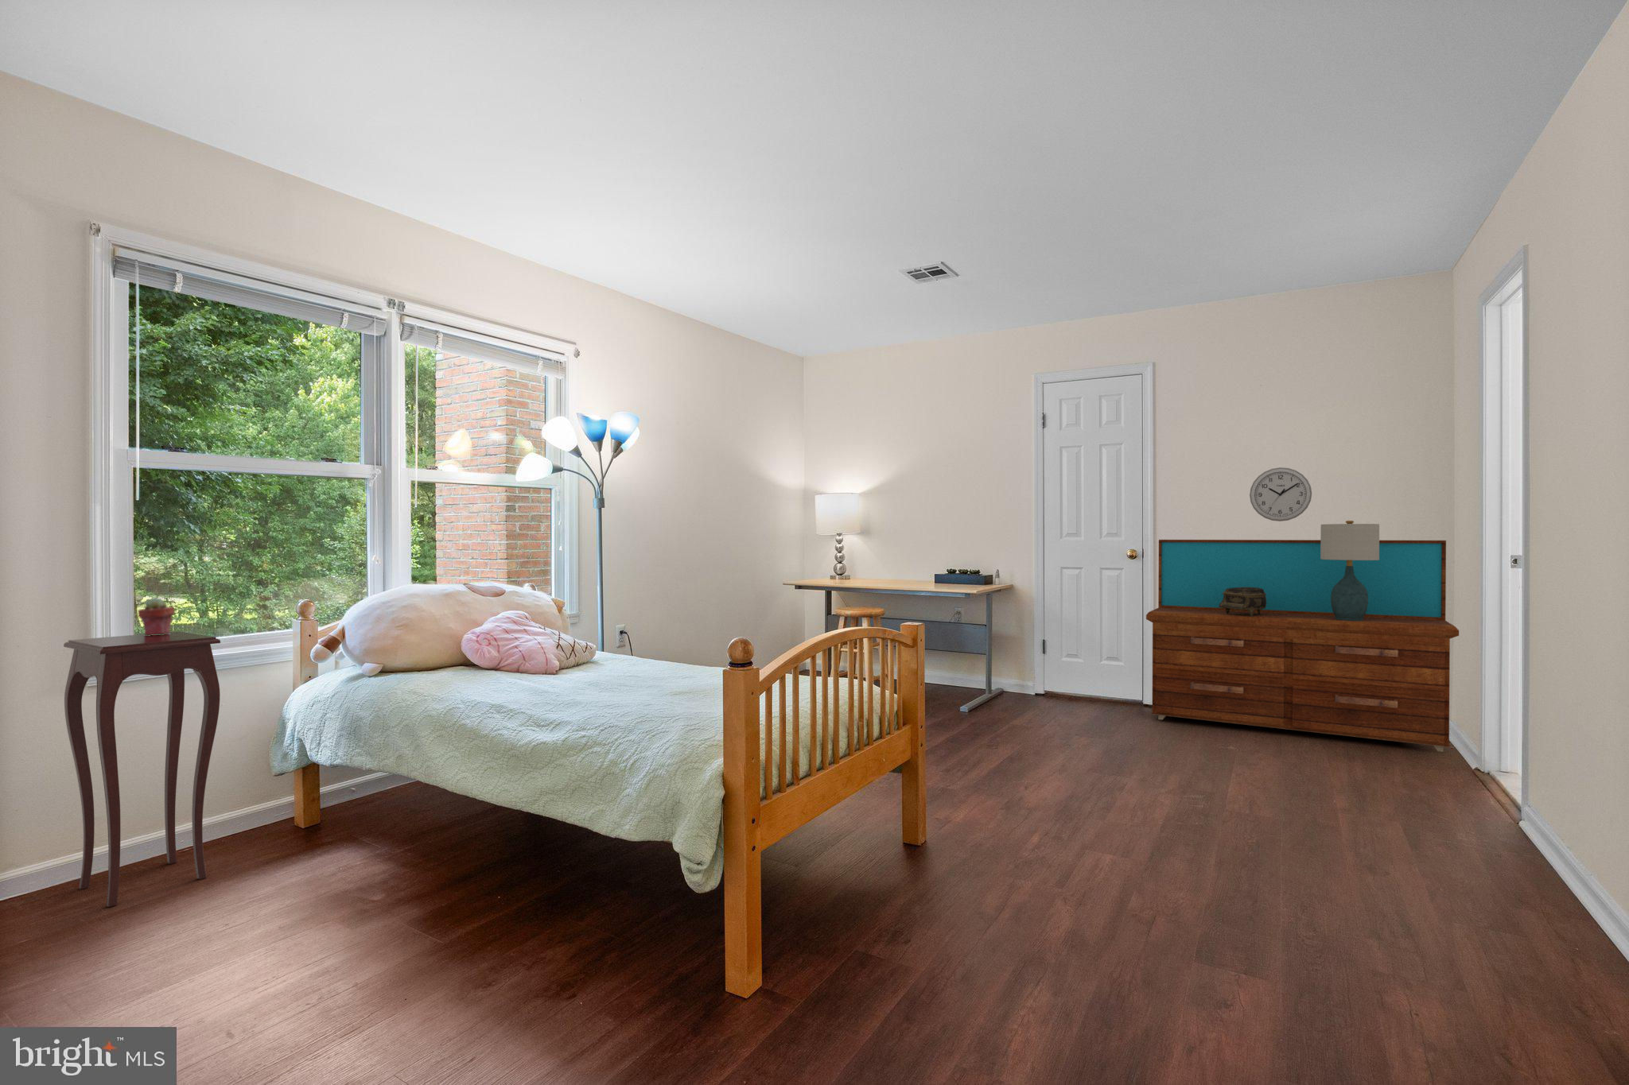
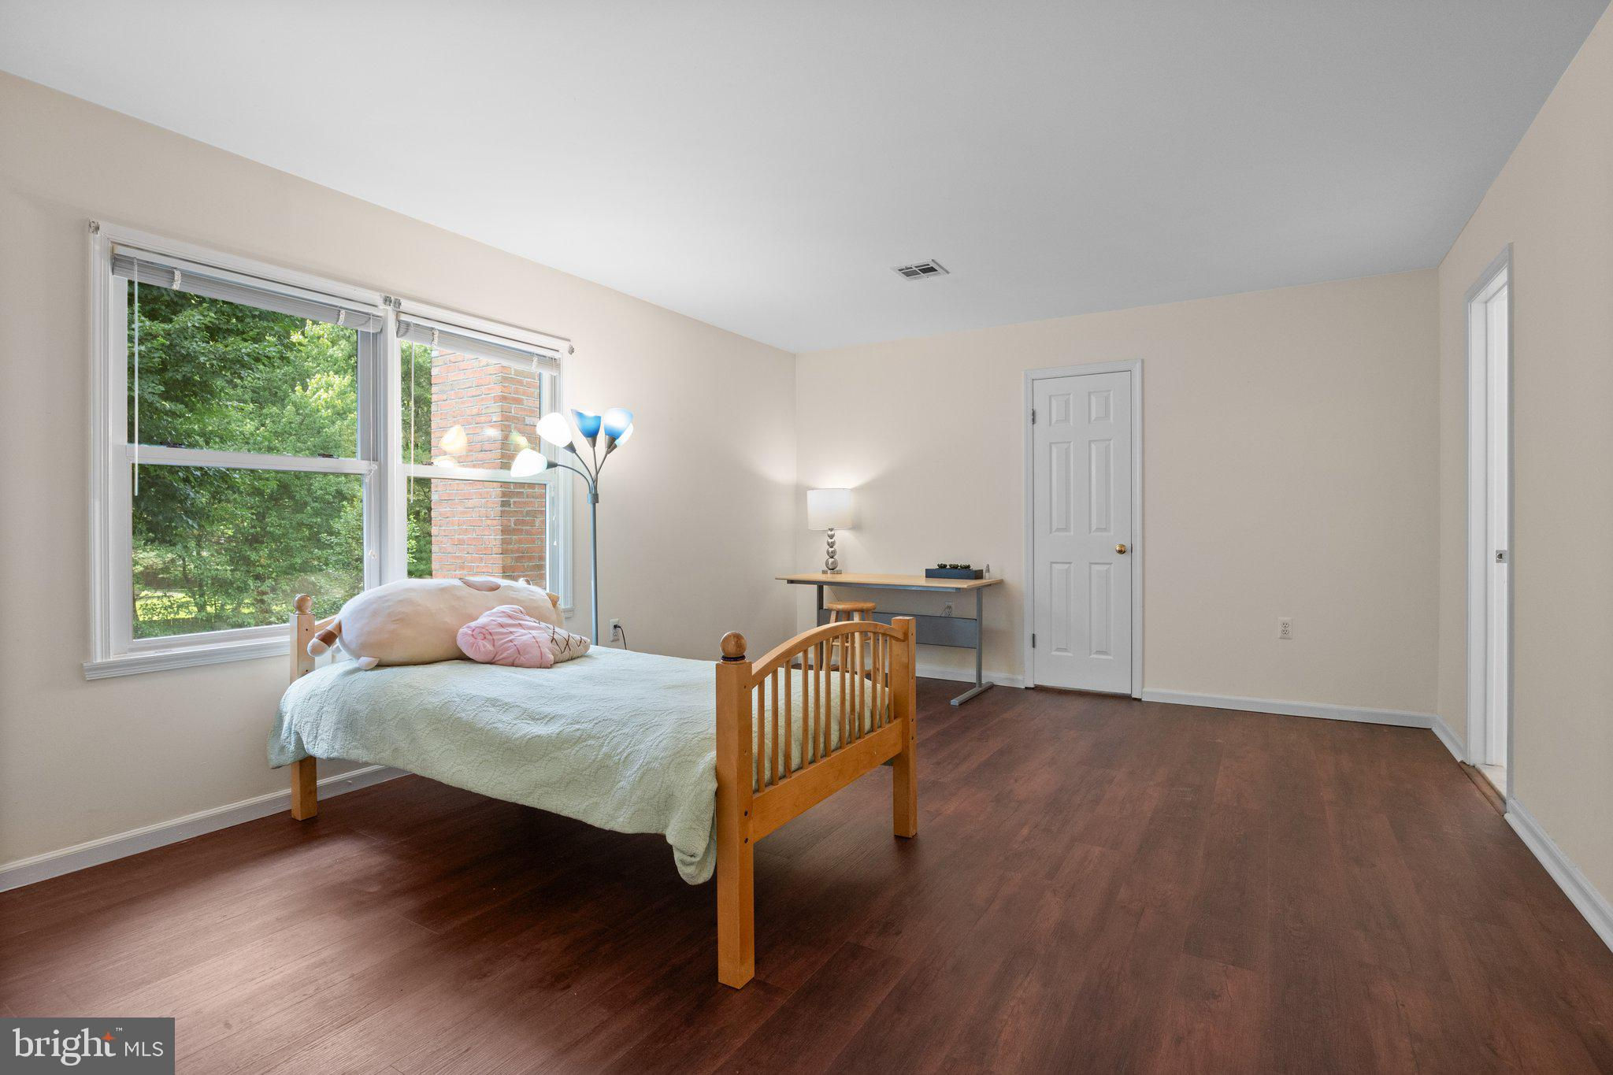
- table lamp (1349, 567)
- wall clock (1280, 494)
- potted succulent (156, 615)
- side table (166, 760)
- dresser (1290, 635)
- jewelry box (1247, 598)
